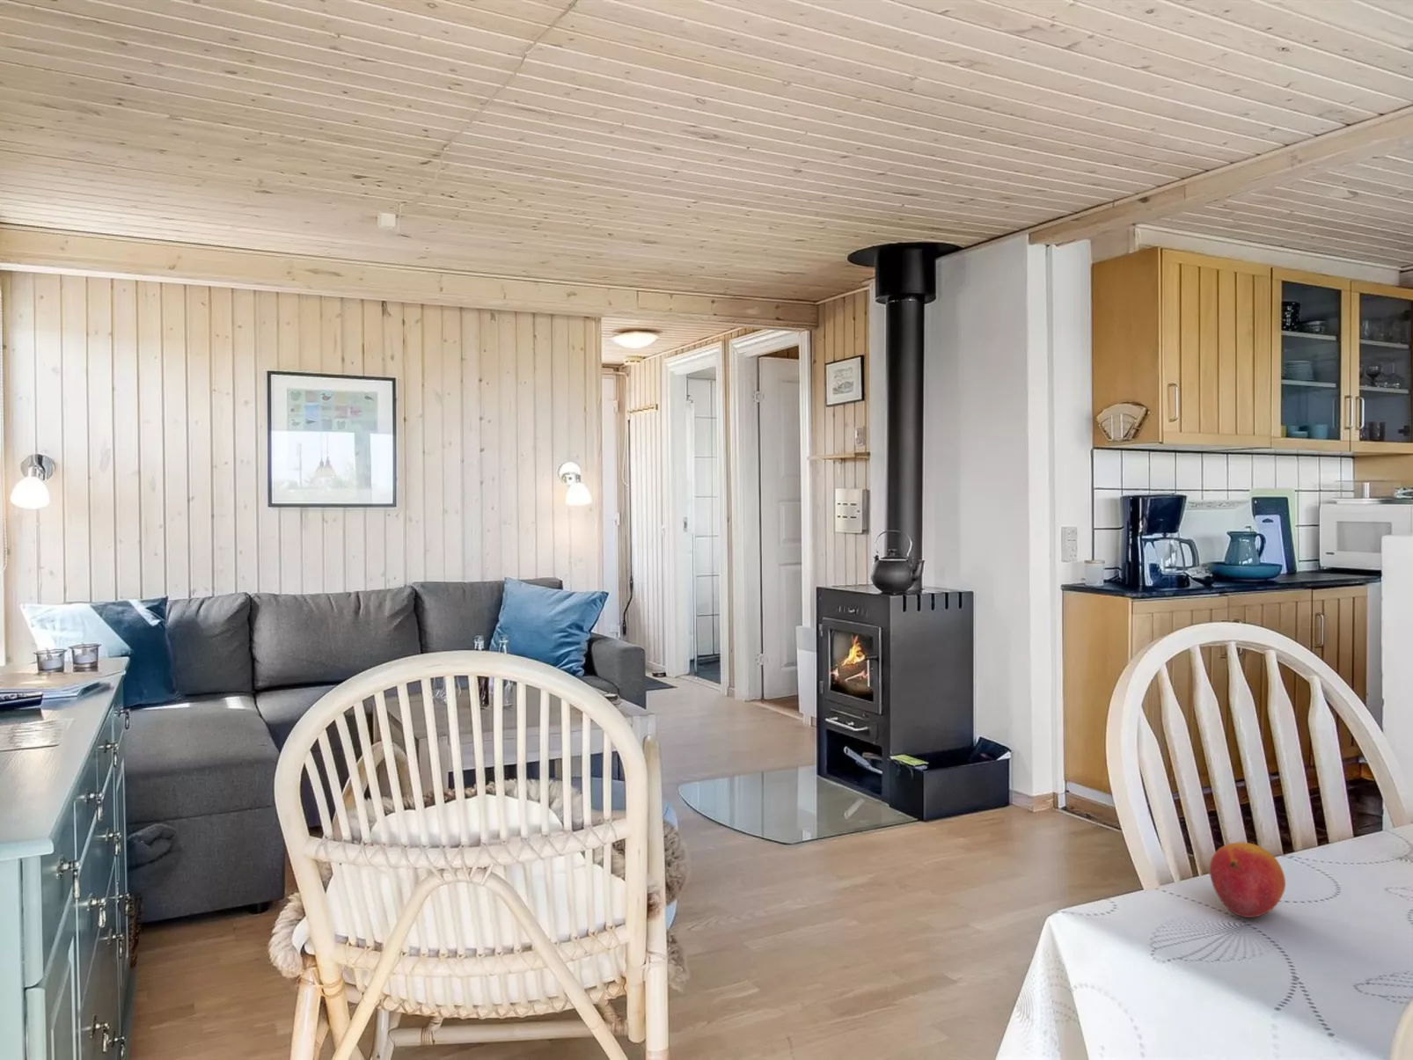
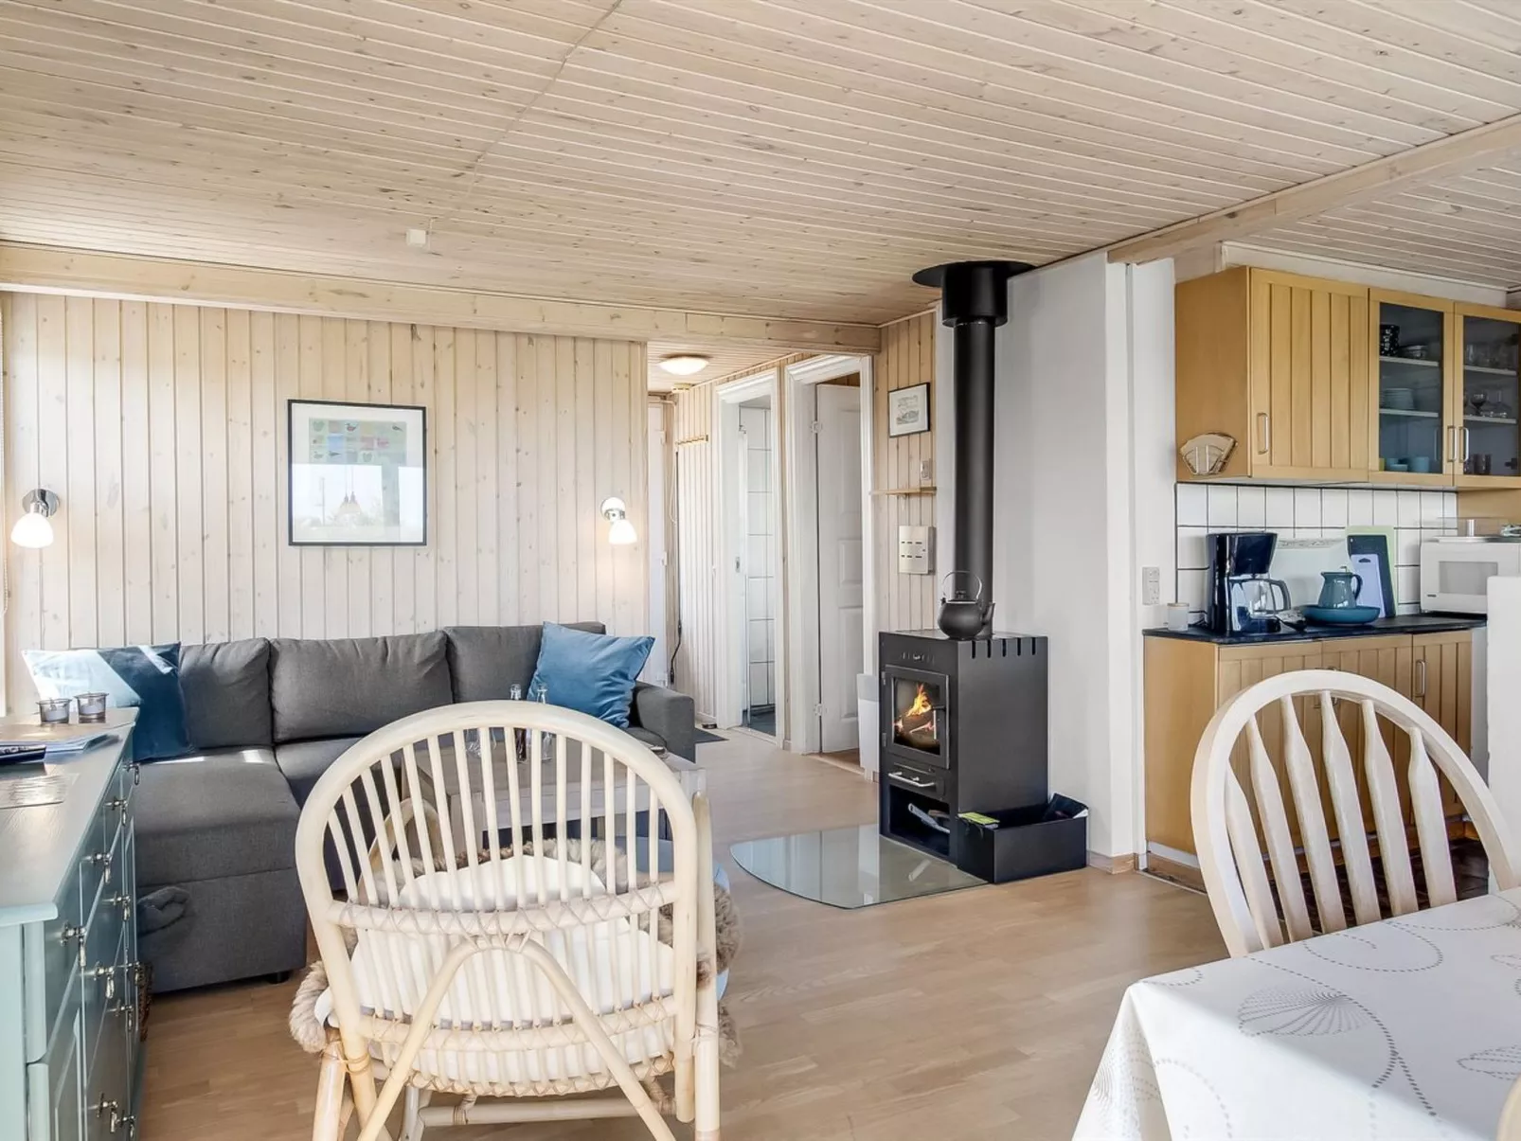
- fruit (1247, 877)
